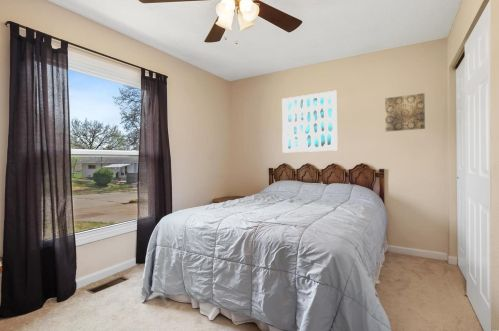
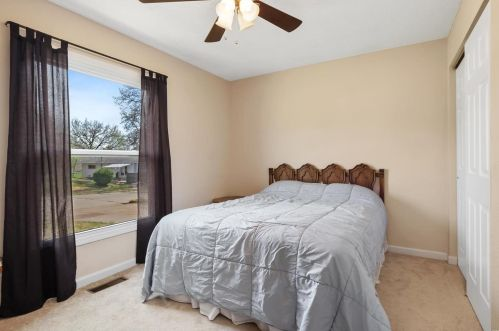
- wall art (404, 113)
- wall art (308, 123)
